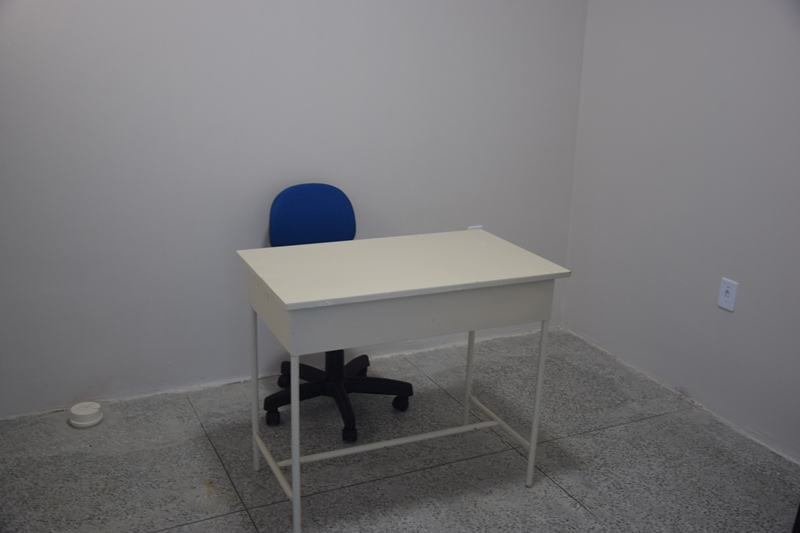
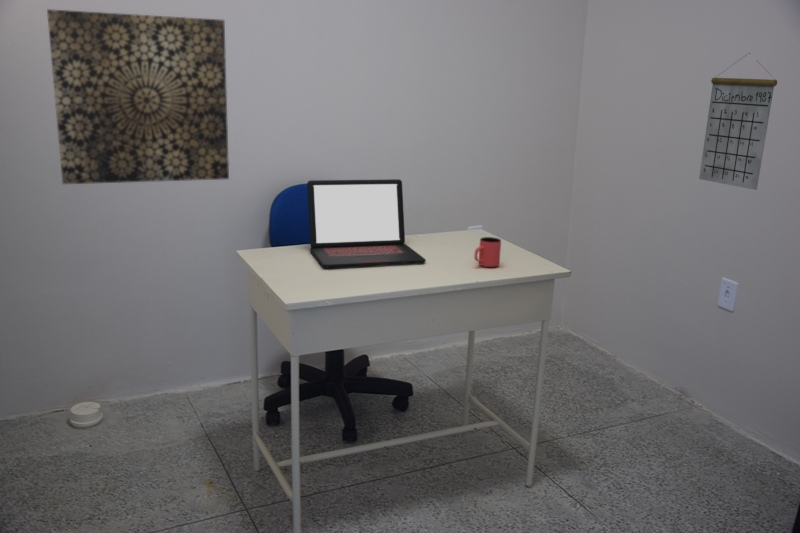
+ calendar (737, 119)
+ laptop (365, 221)
+ wall art (144, 100)
+ cup (486, 253)
